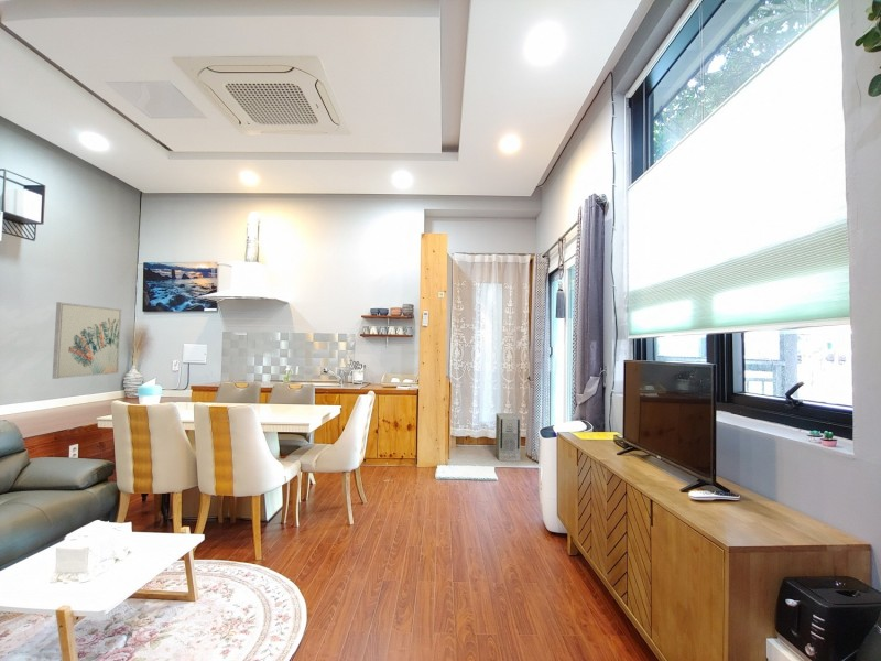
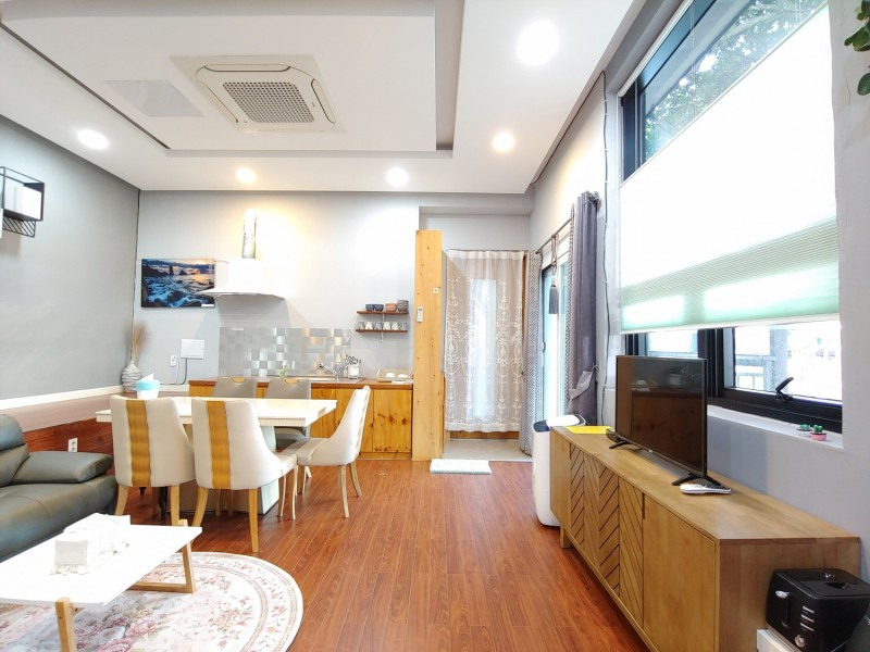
- wall art (89, 340)
- air purifier (508, 436)
